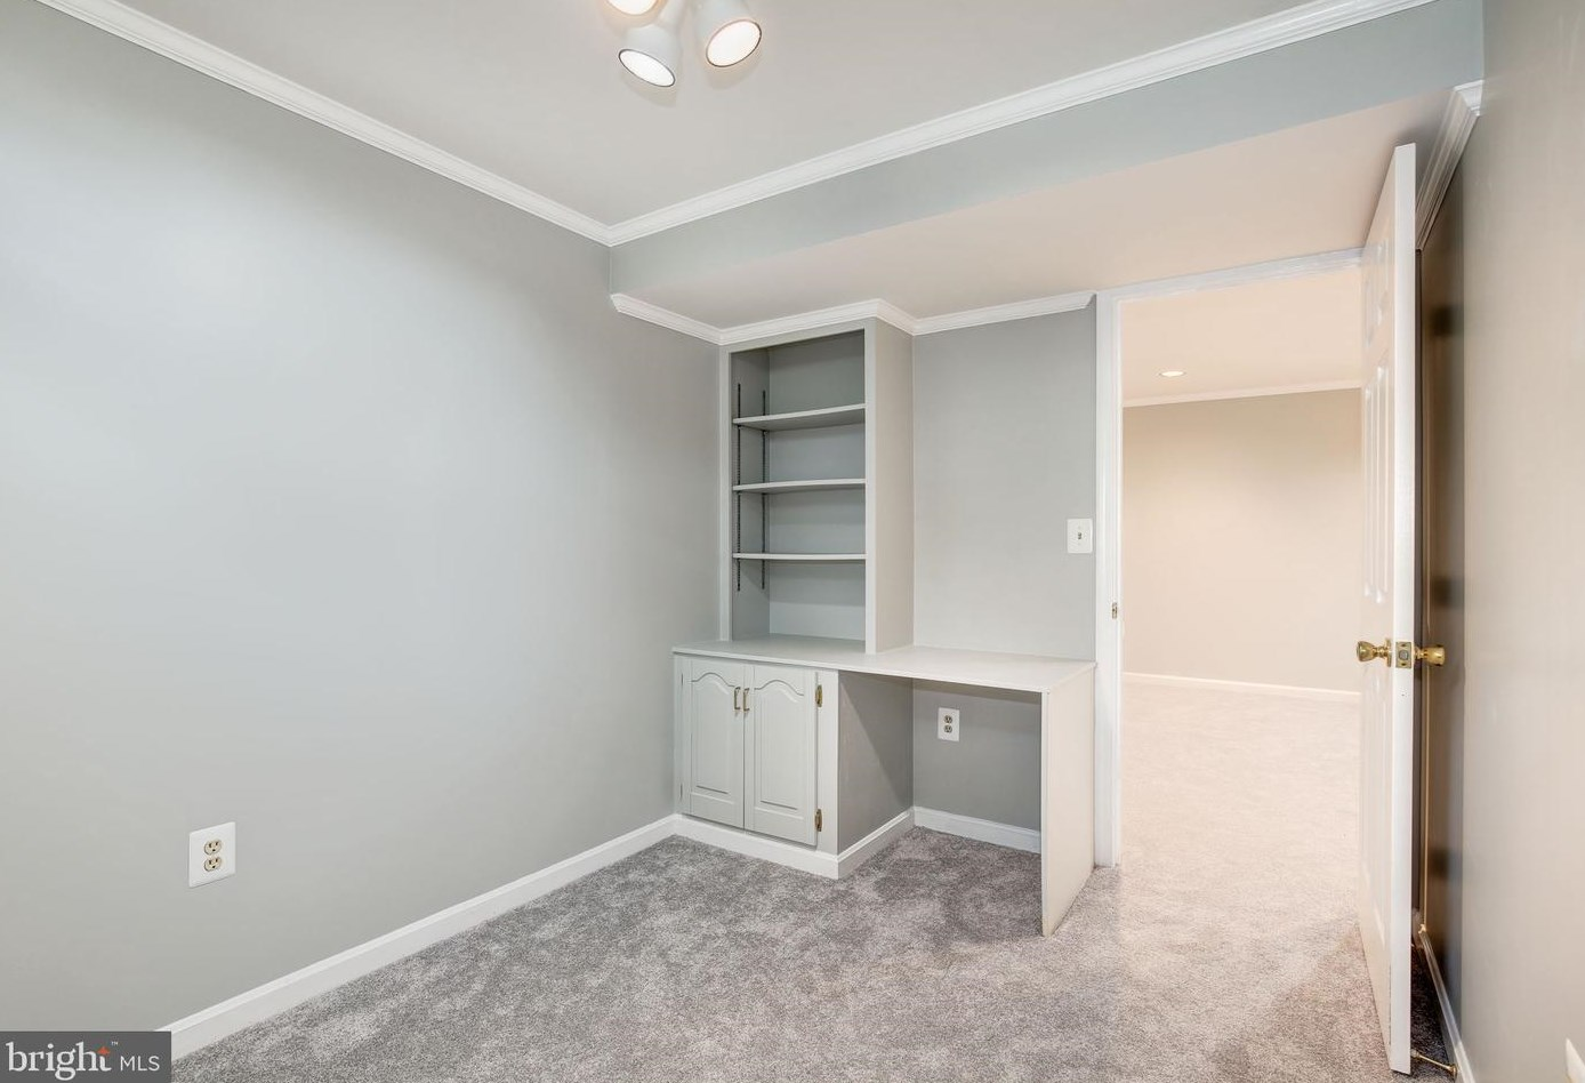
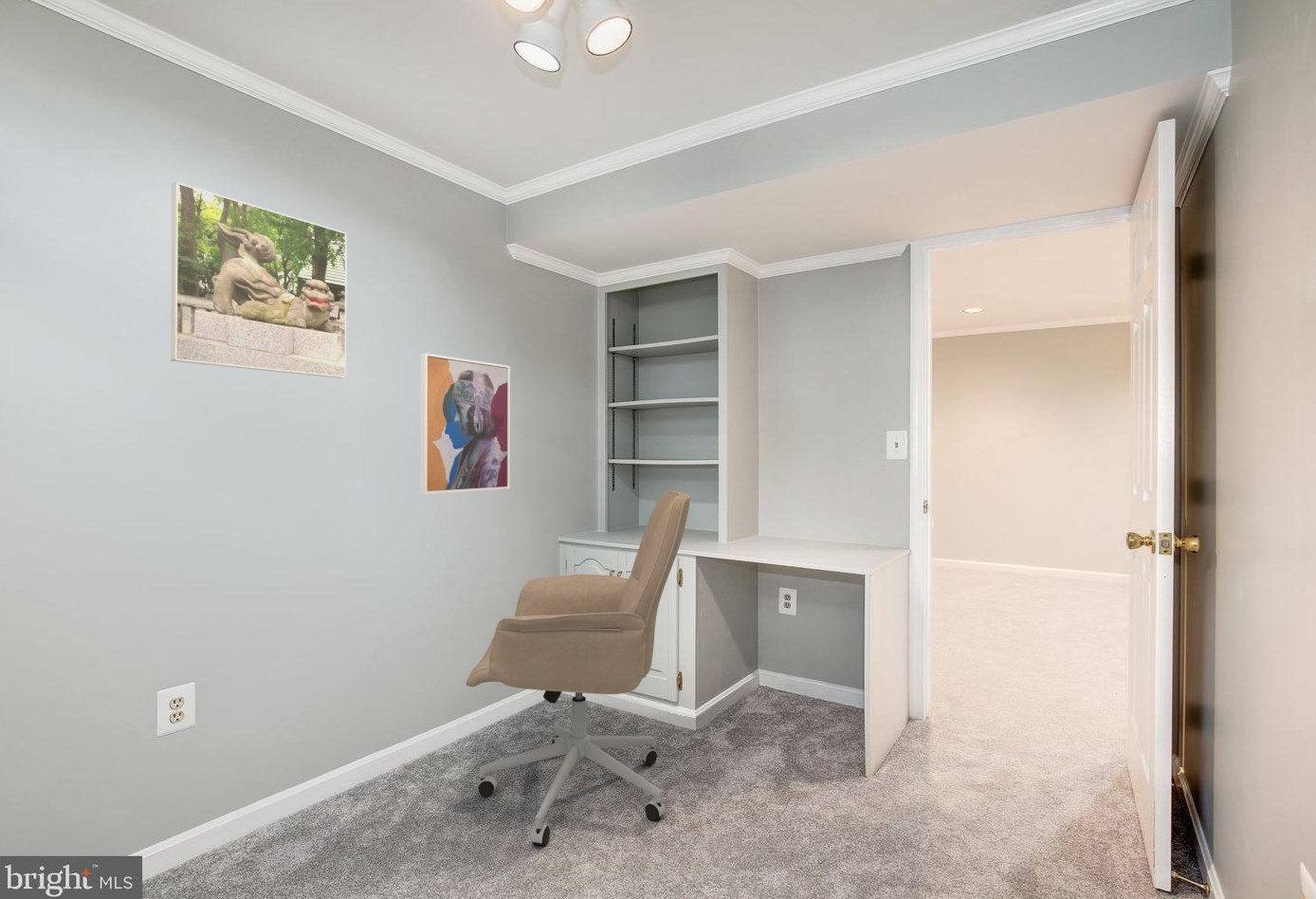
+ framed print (267, 290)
+ office chair (584, 641)
+ wall art (467, 425)
